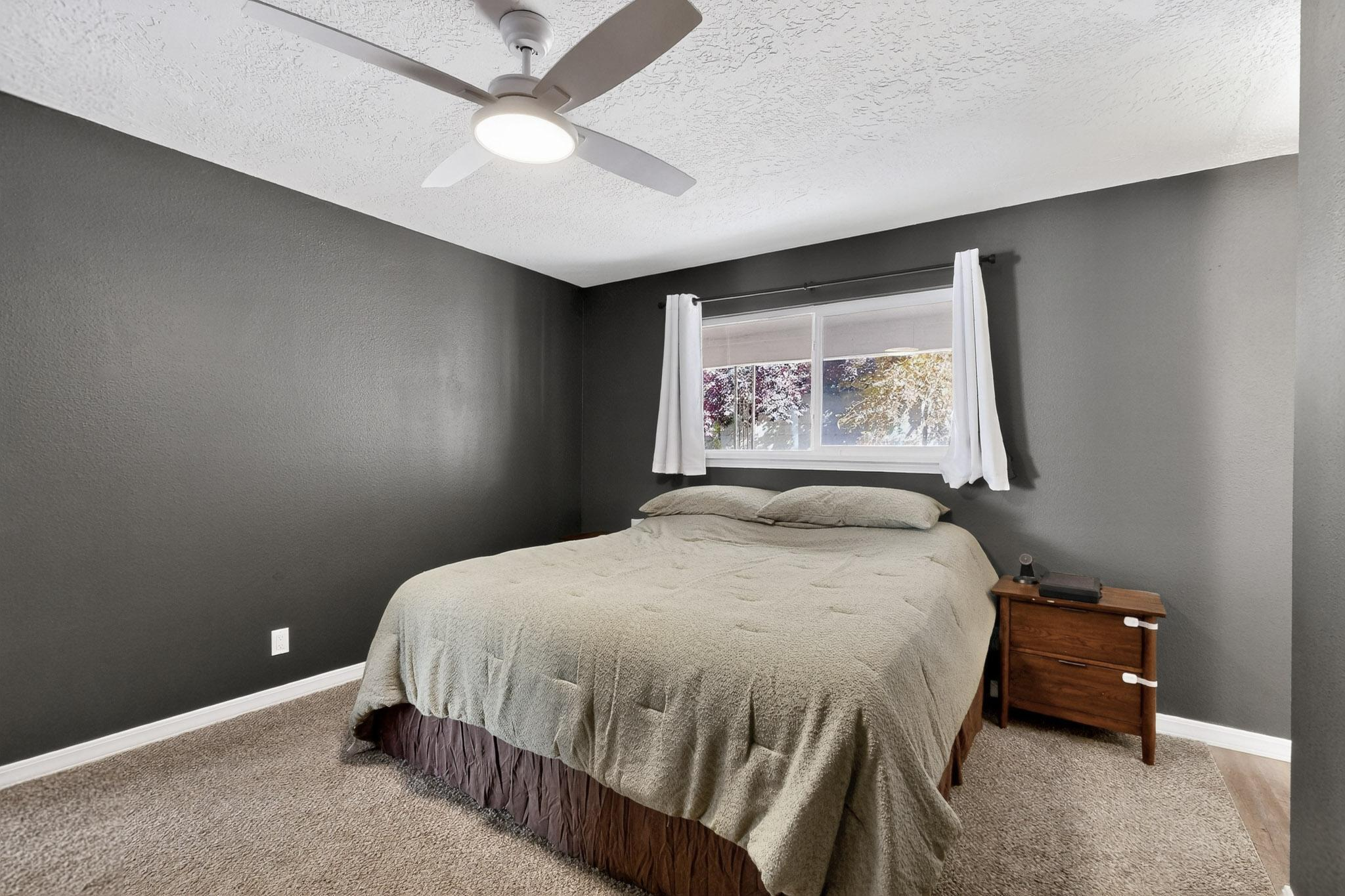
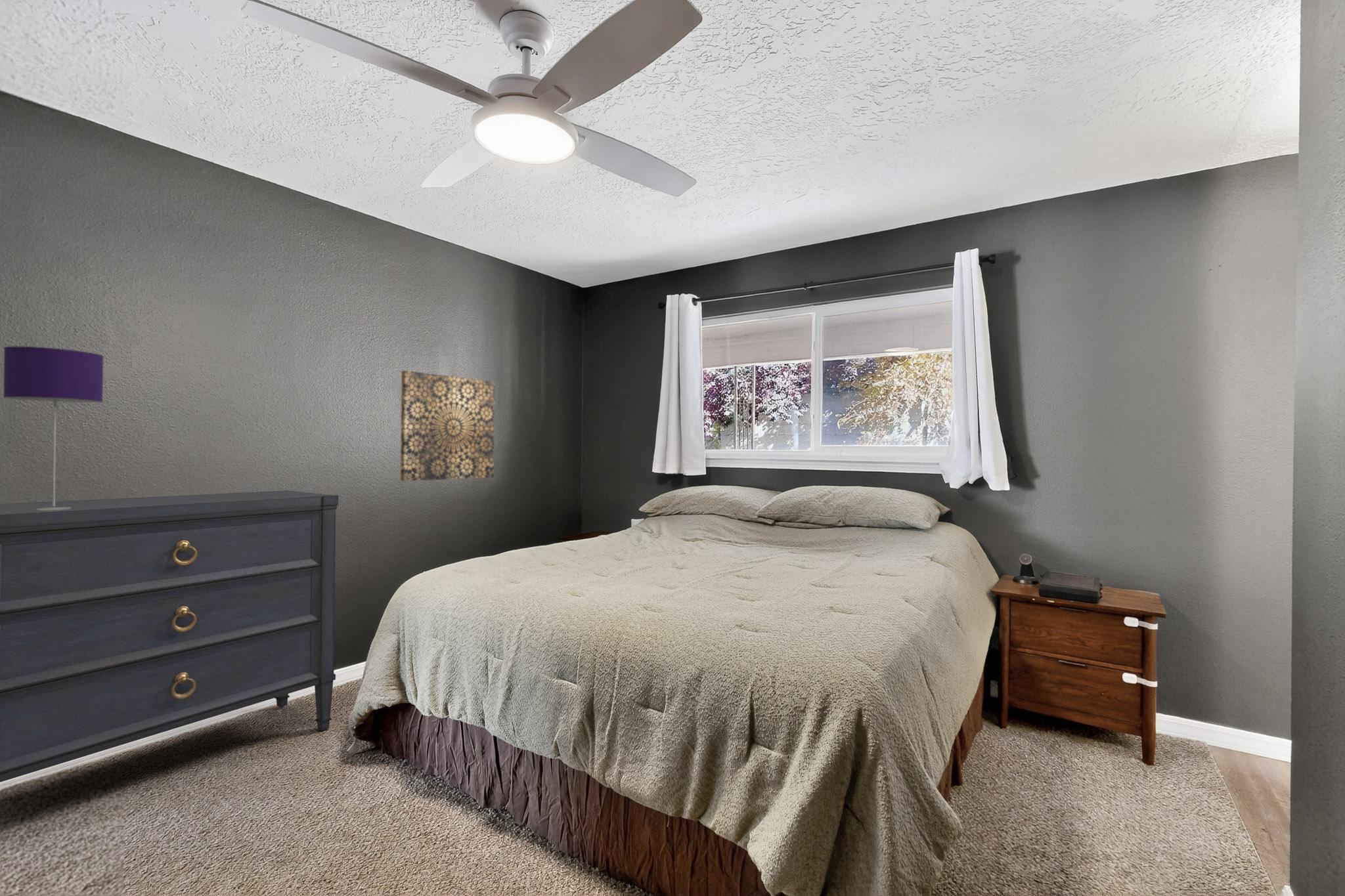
+ dresser (162, 633)
+ wall art (451, 427)
+ table lamp (55, 430)
